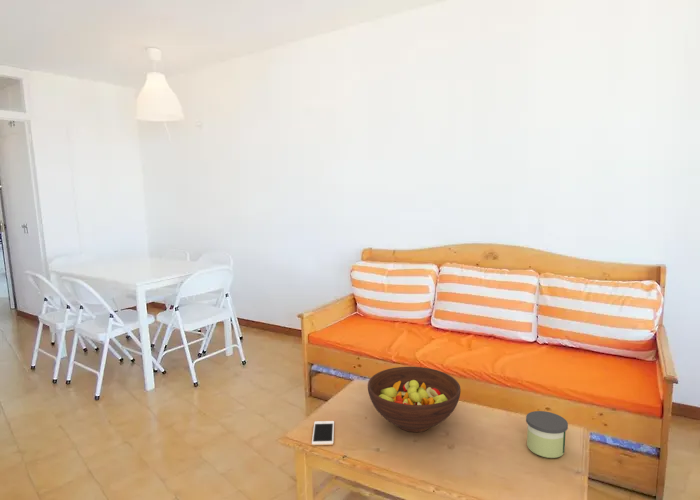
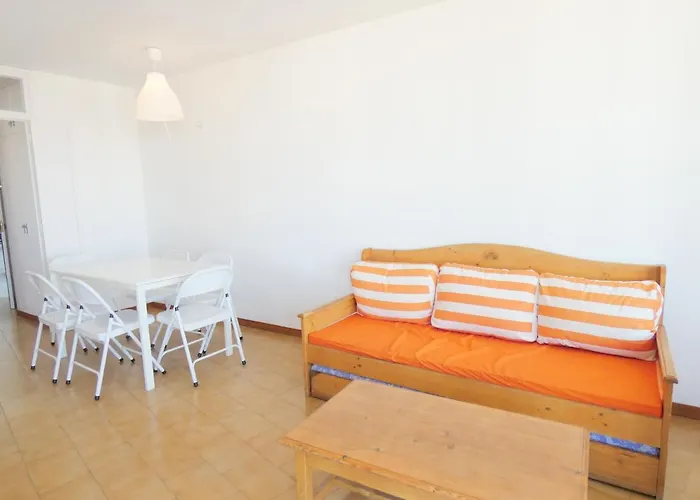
- cell phone (323, 432)
- candle (546, 434)
- fruit bowl (413, 404)
